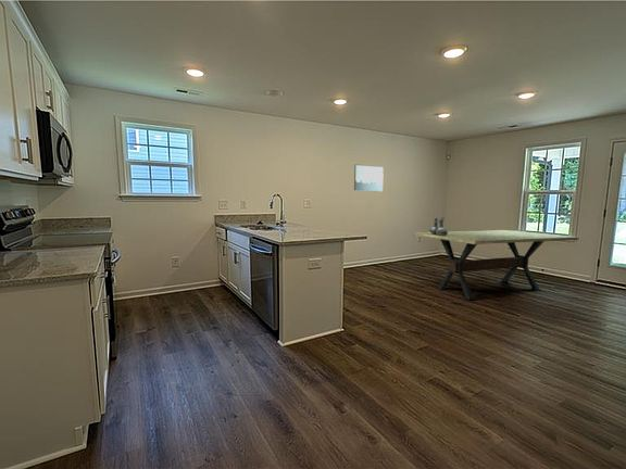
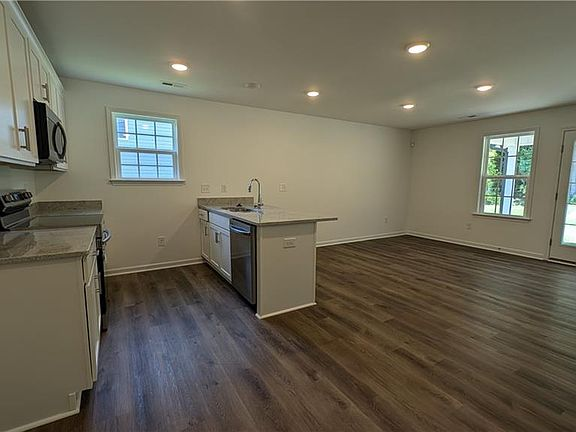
- wall art (368, 178)
- vessel (440, 225)
- dining table (490, 262)
